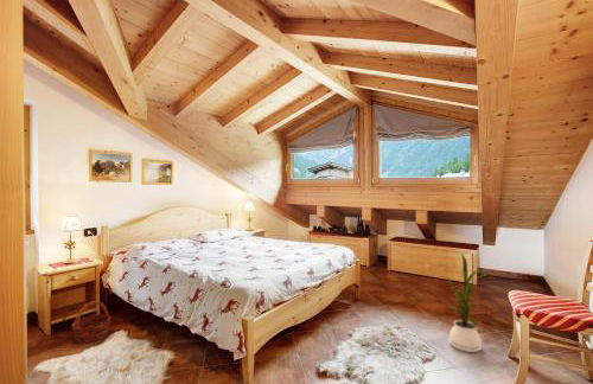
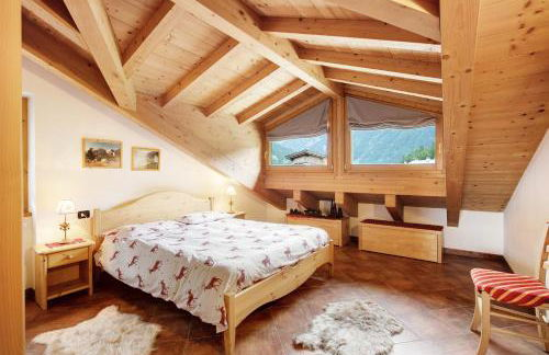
- basket (91, 319)
- house plant (465, 301)
